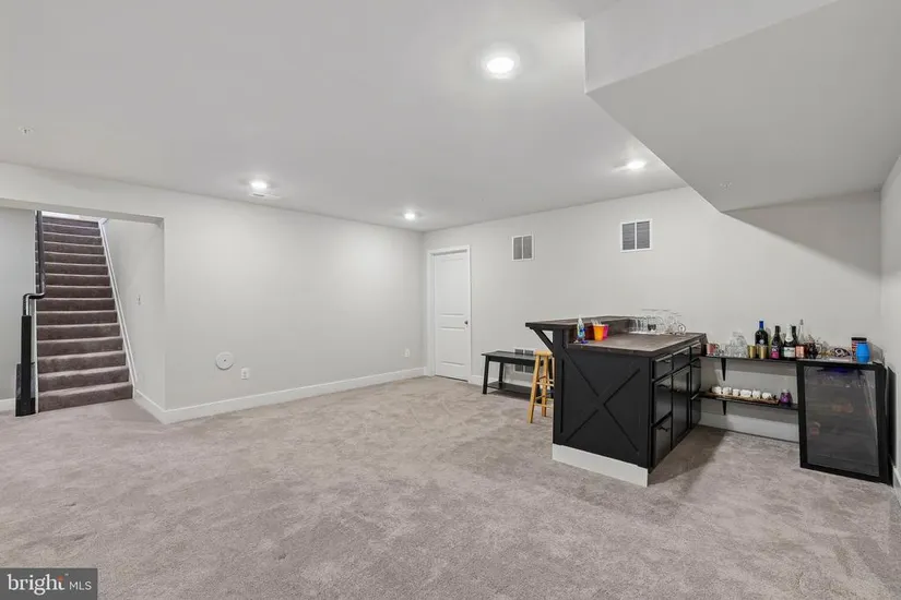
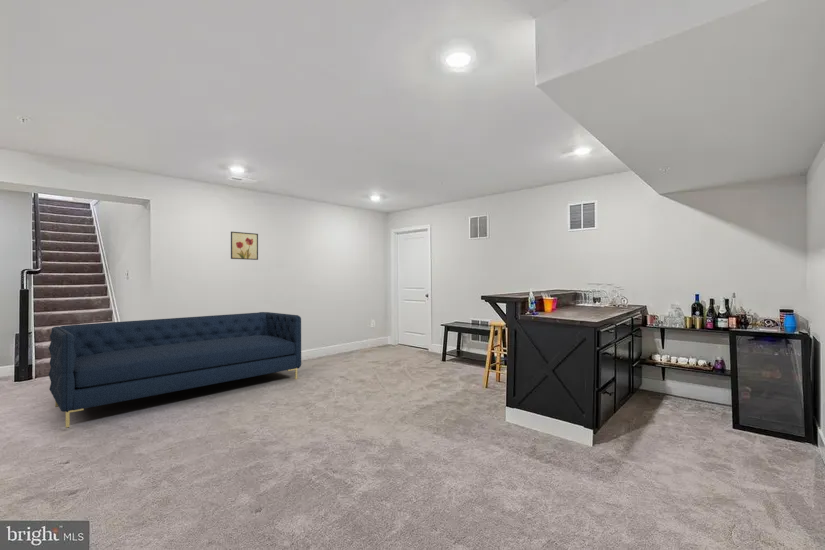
+ sofa (191, 355)
+ wall art (244, 246)
